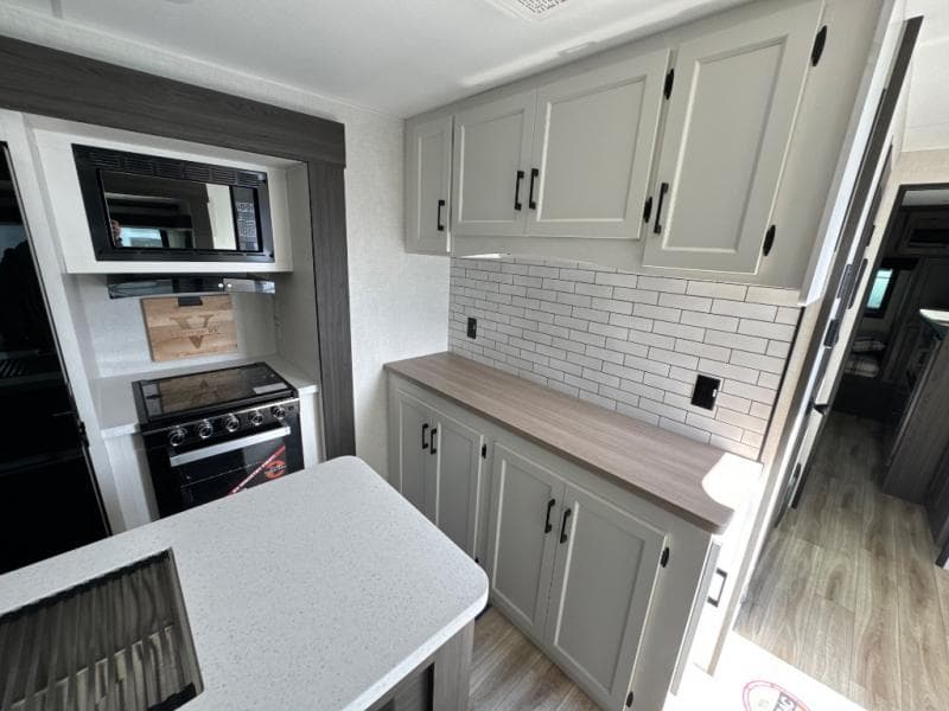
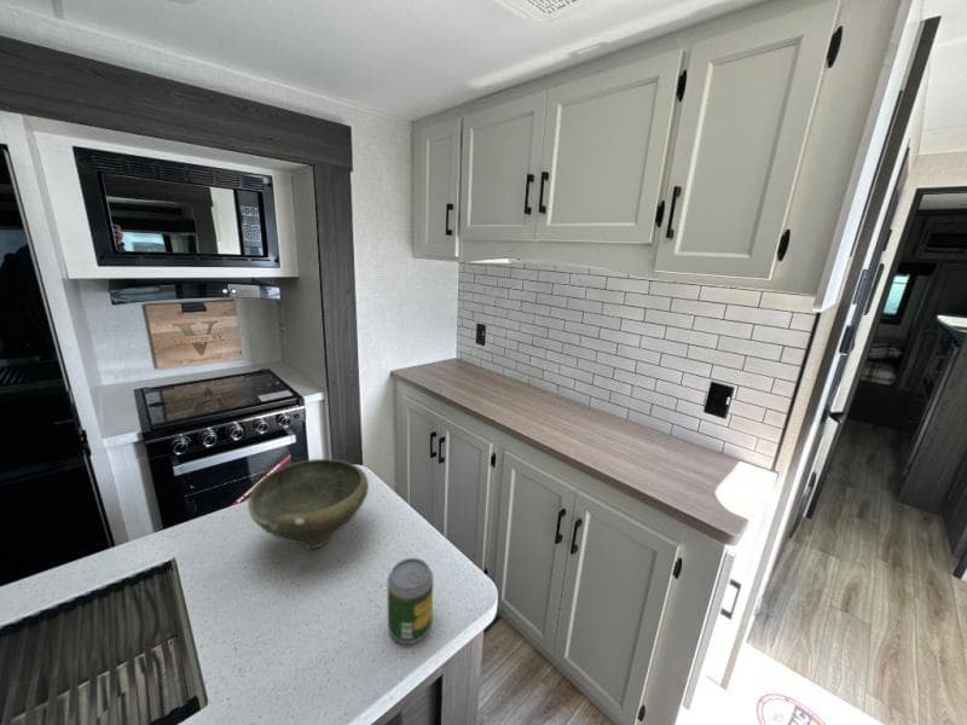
+ soda can (410, 599)
+ bowl (312, 511)
